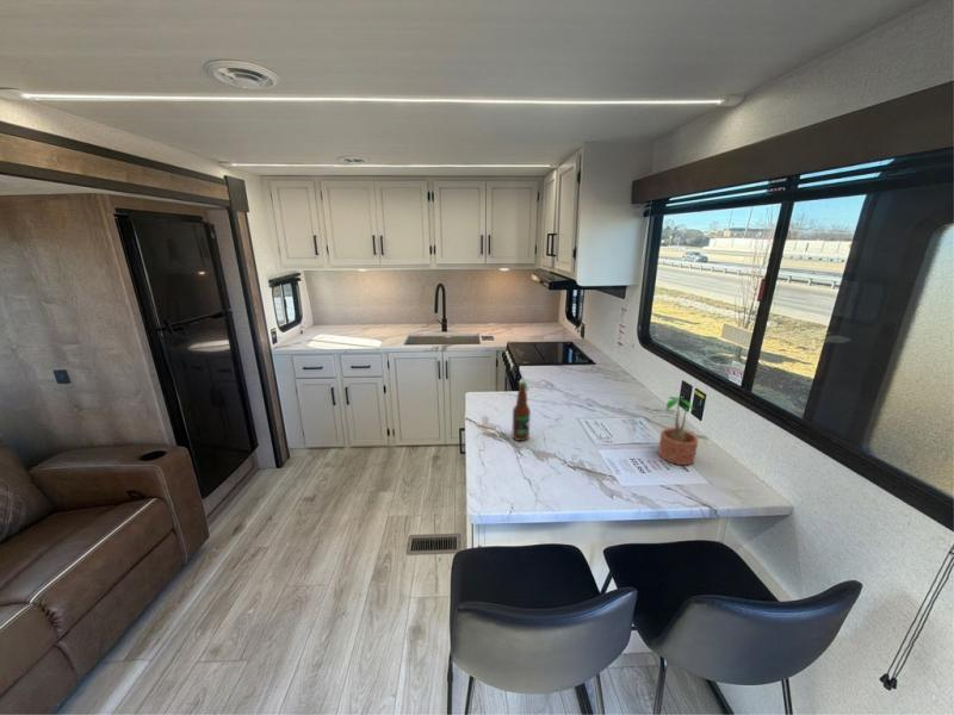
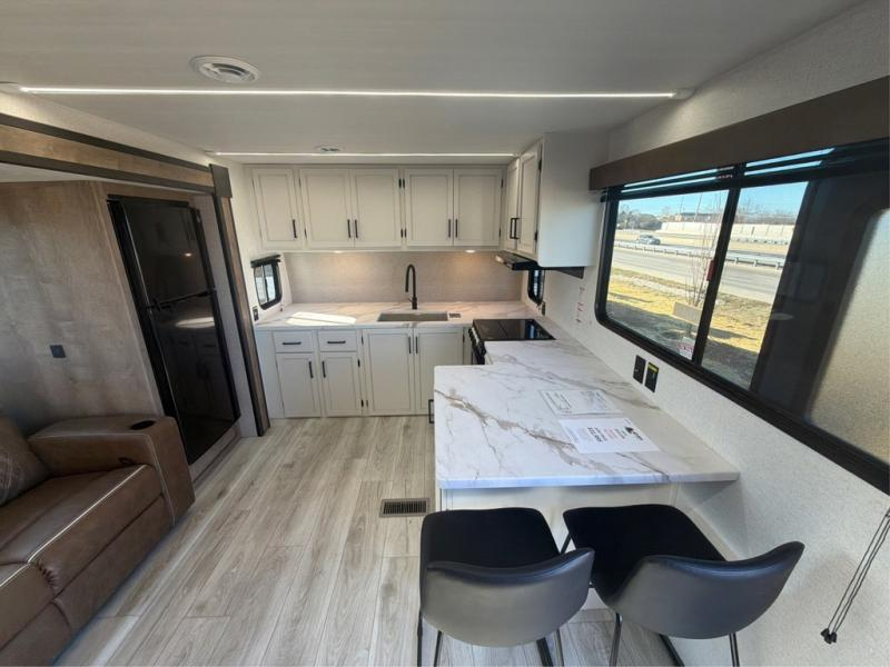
- potted plant (676, 427)
- bottle (521, 410)
